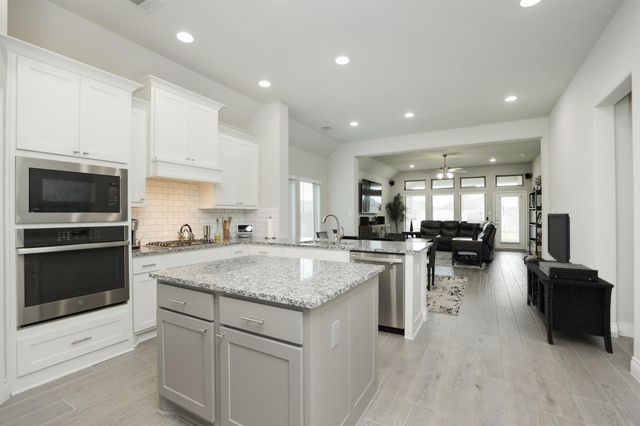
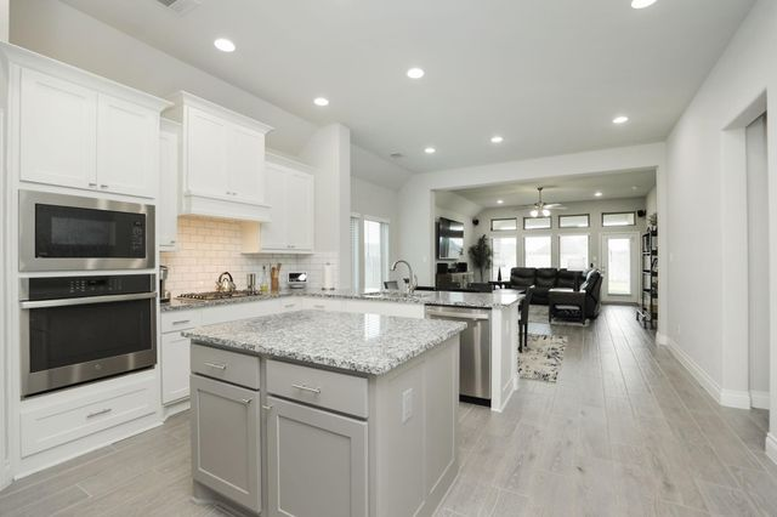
- media console (557, 268)
